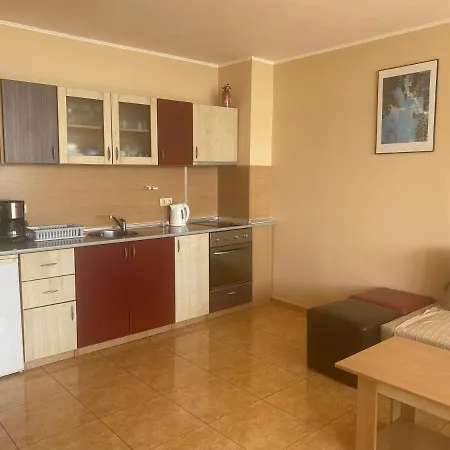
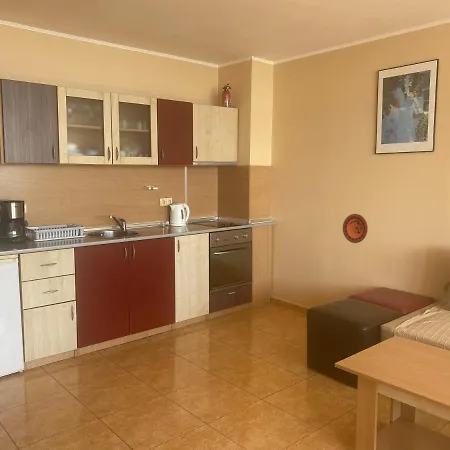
+ decorative plate (355, 228)
